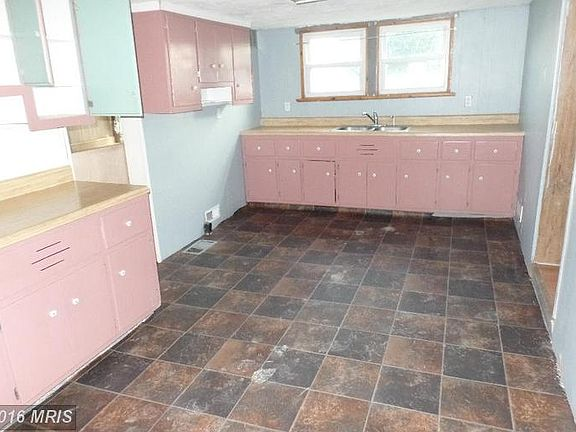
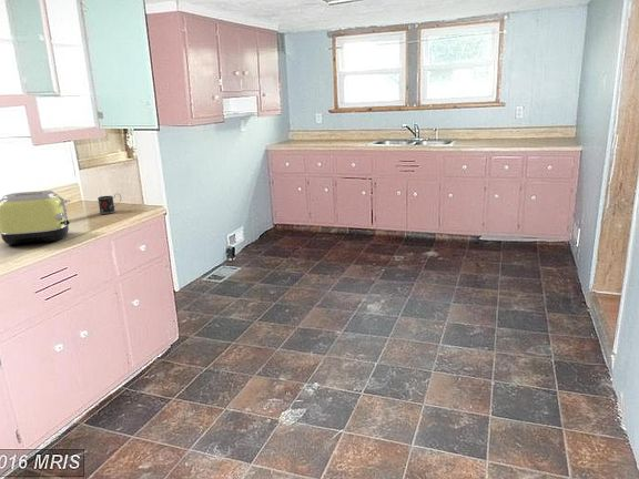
+ mug (110, 203)
+ toaster (36, 216)
